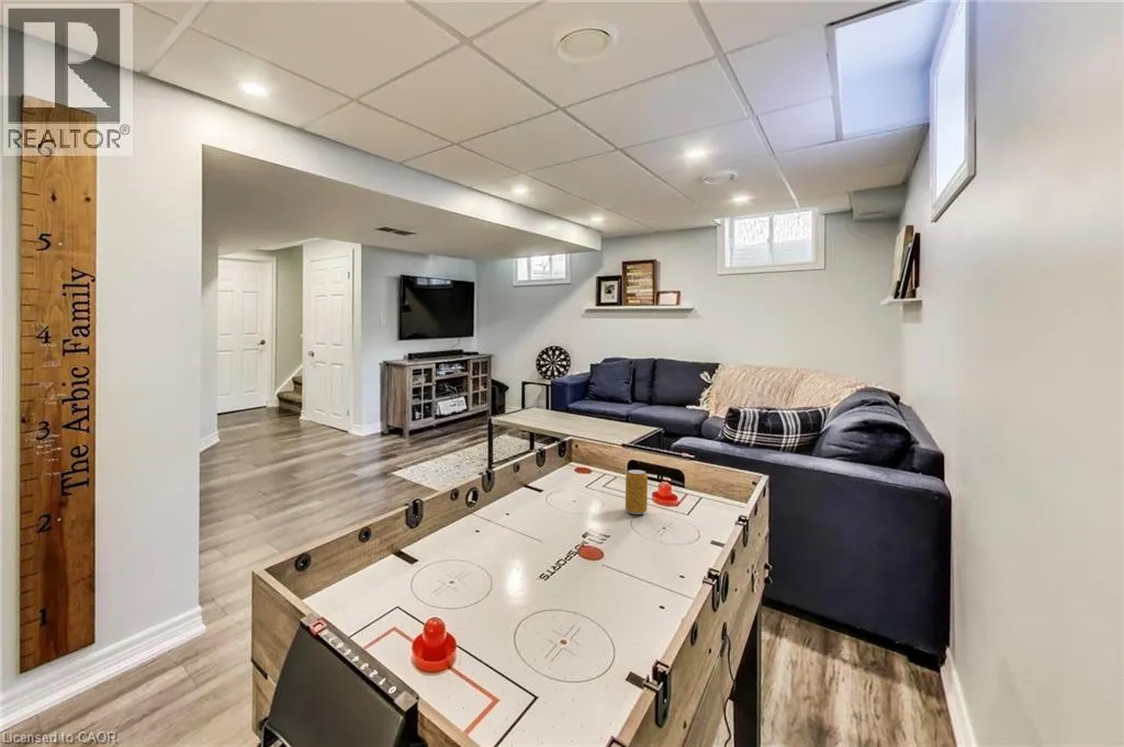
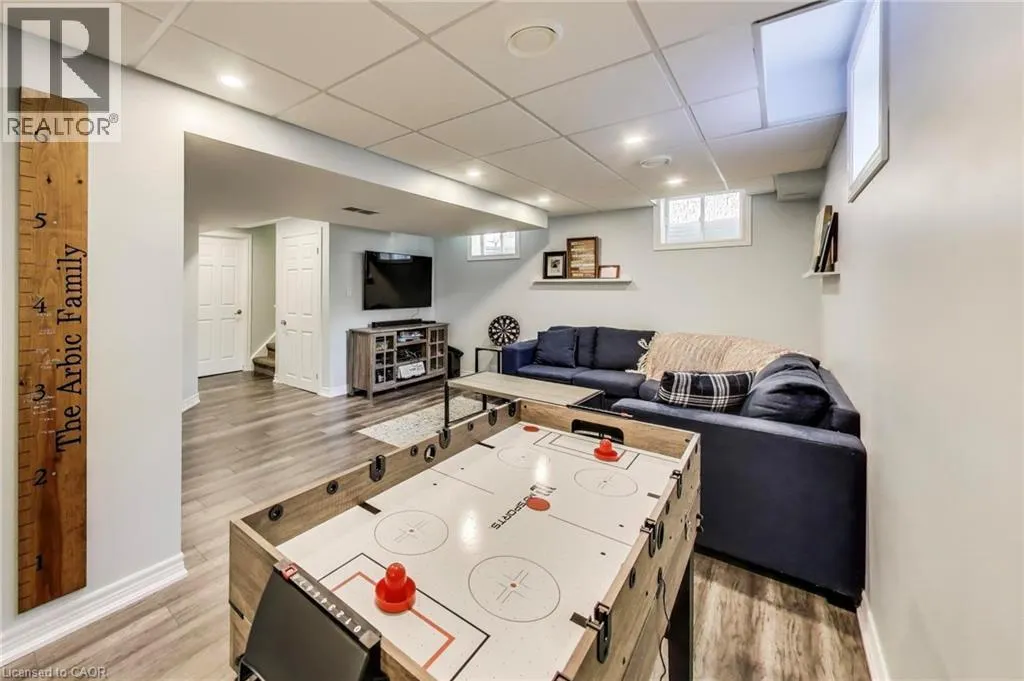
- beverage can (636, 491)
